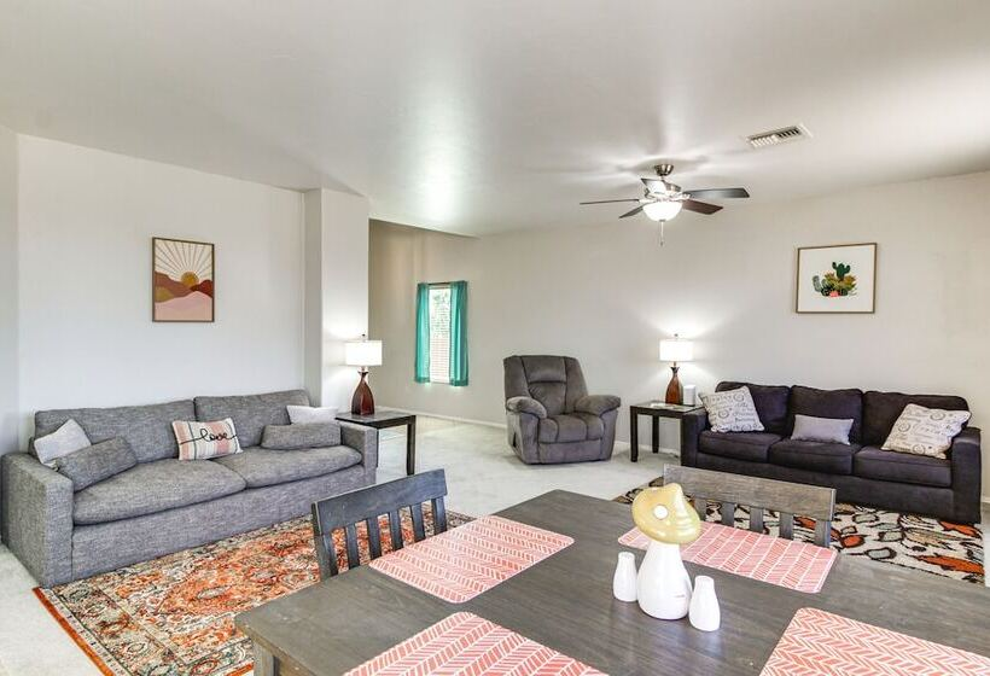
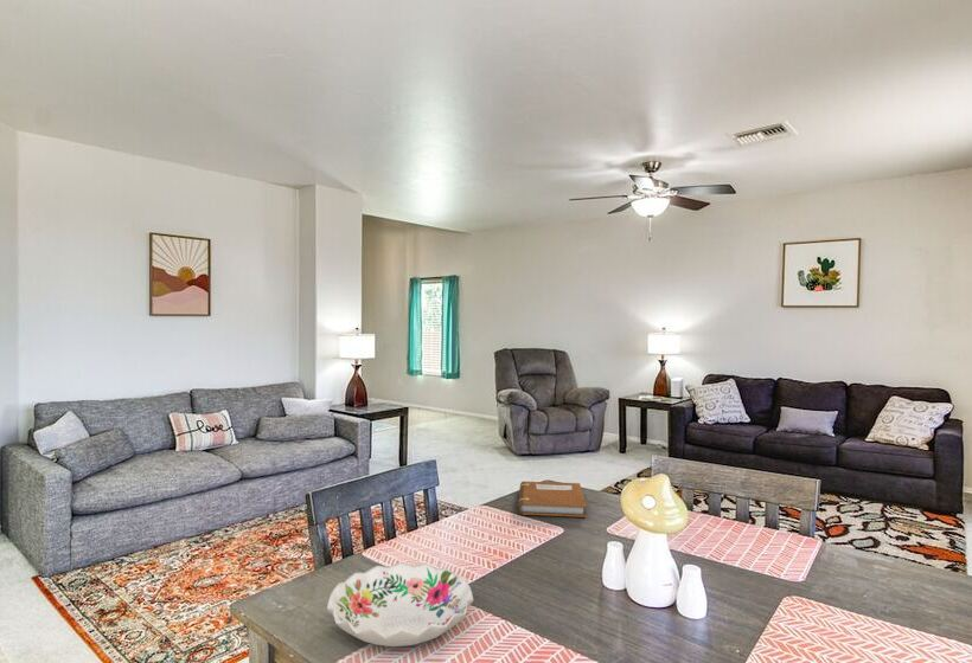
+ decorative bowl (401, 607)
+ notebook (550, 496)
